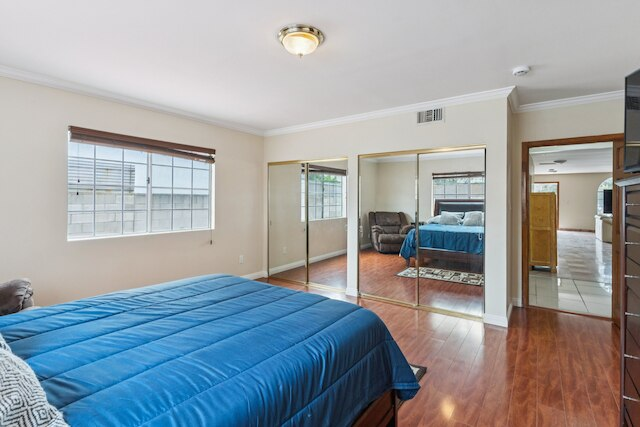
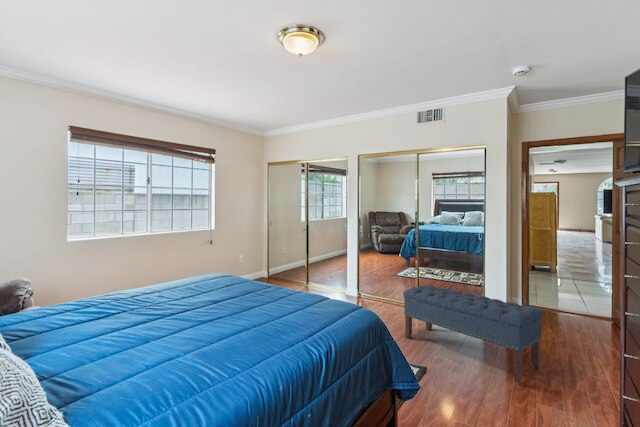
+ bench (465, 324)
